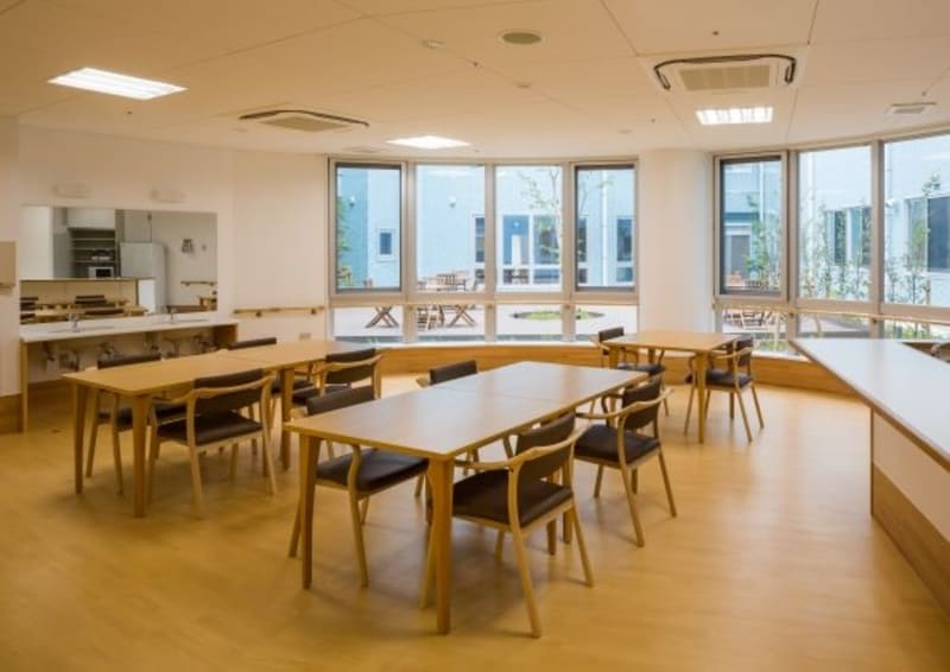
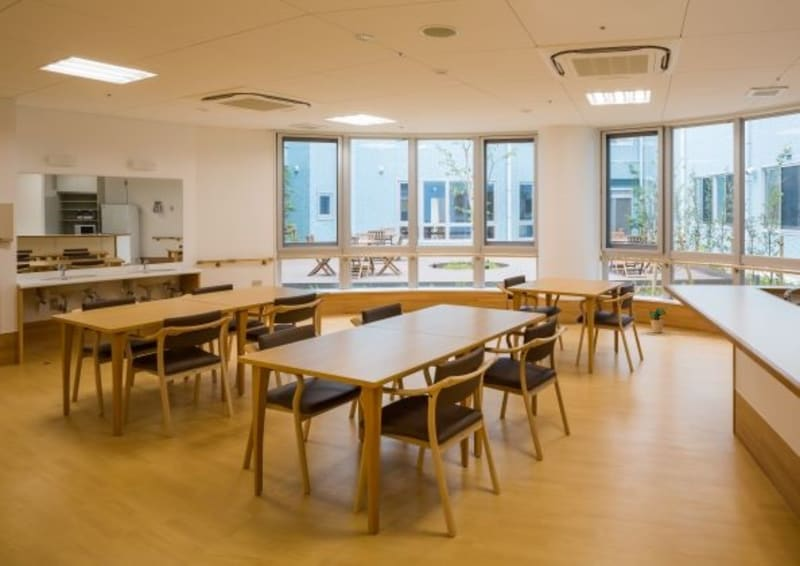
+ potted plant (657, 320)
